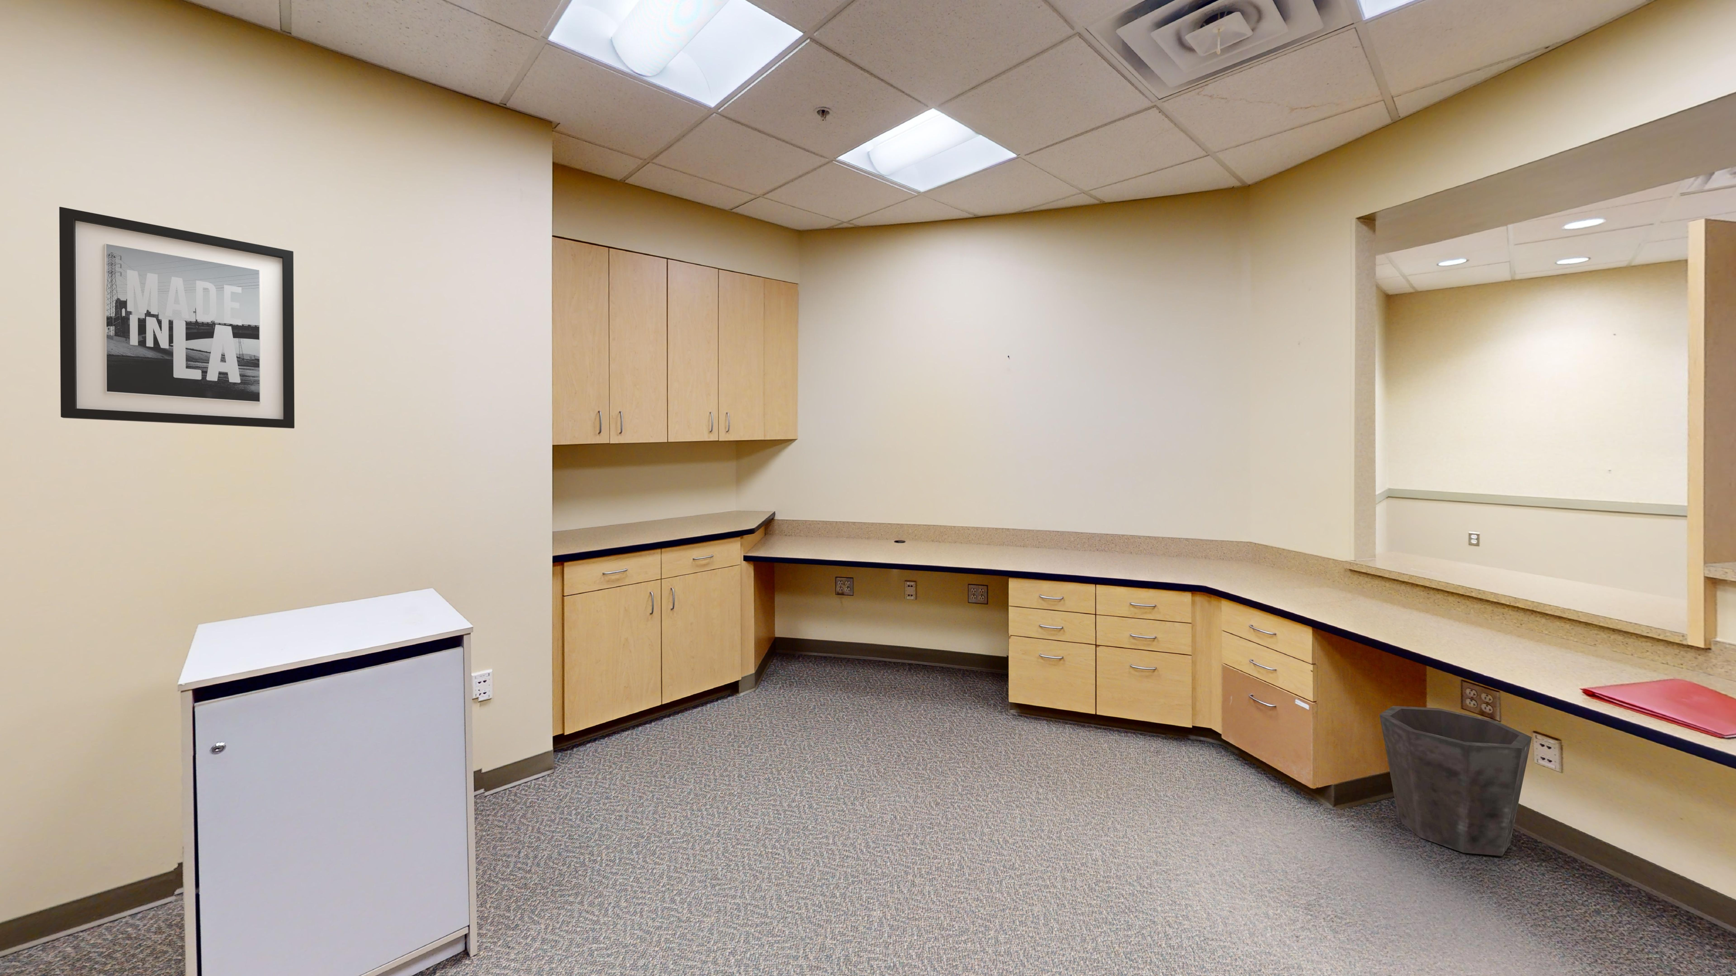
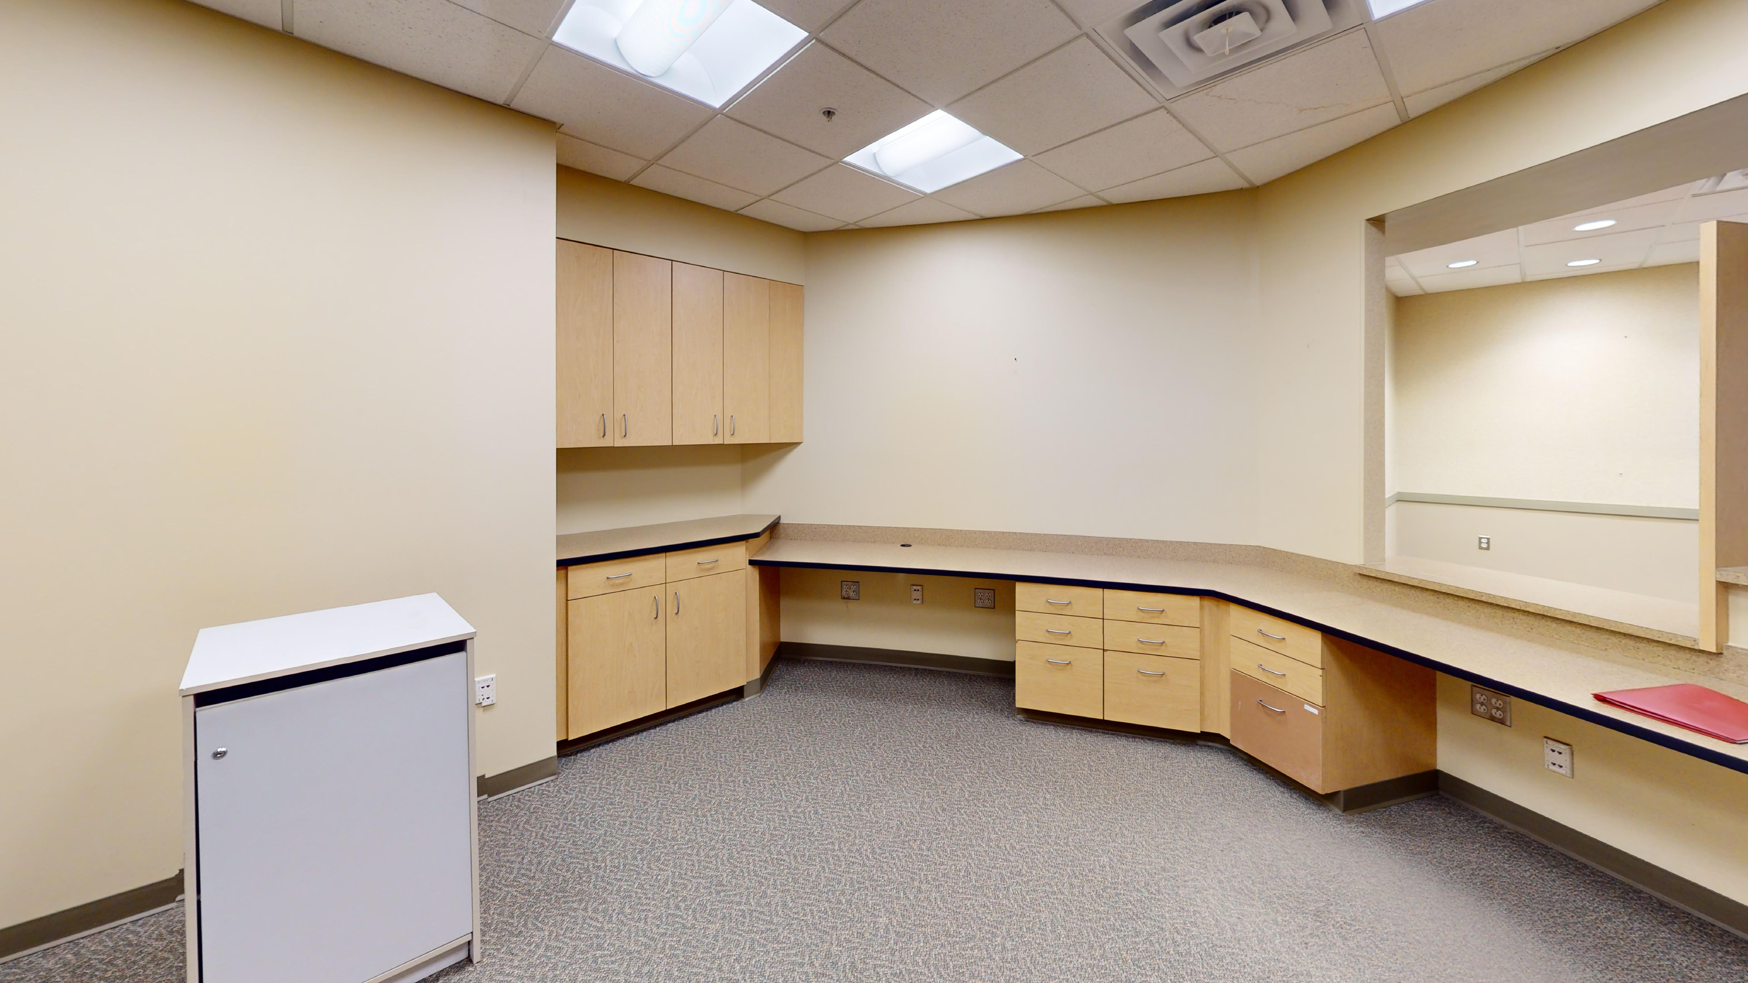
- wall art (187, 328)
- waste bin (1452, 778)
